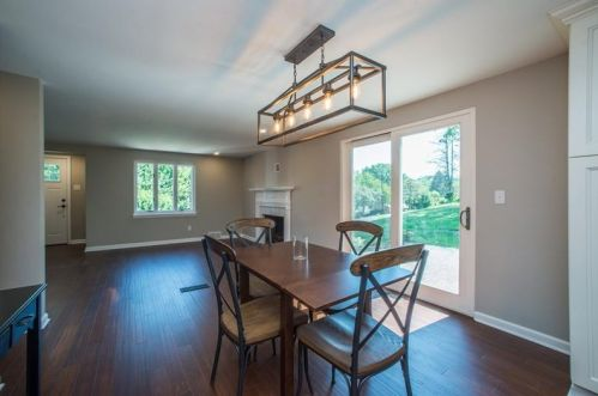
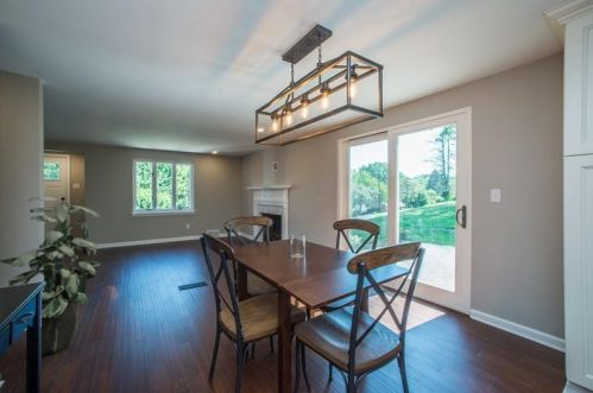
+ indoor plant (55, 271)
